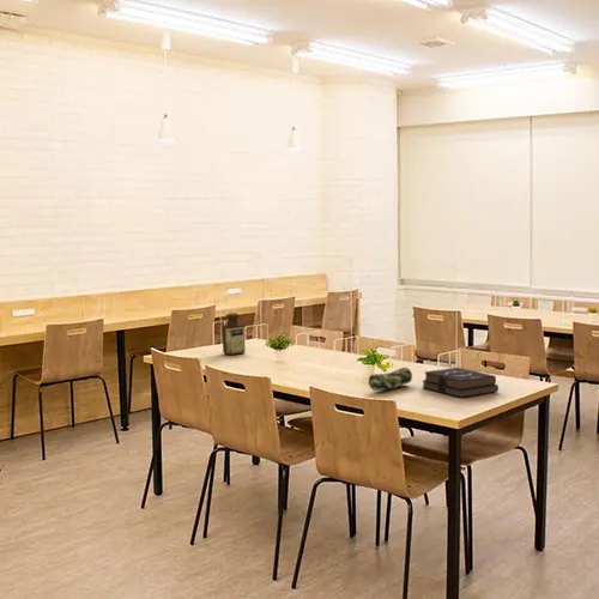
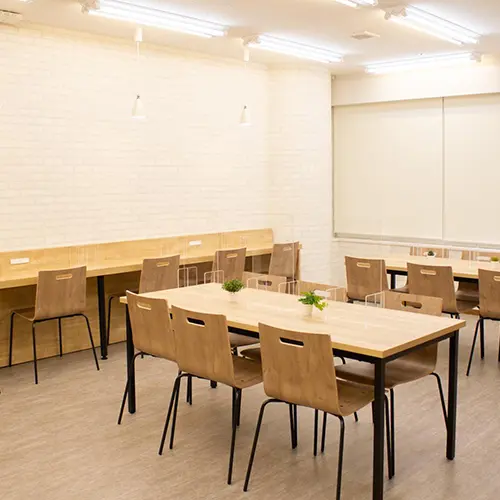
- pencil case (389, 379)
- hardback book (459, 381)
- bottle (234, 333)
